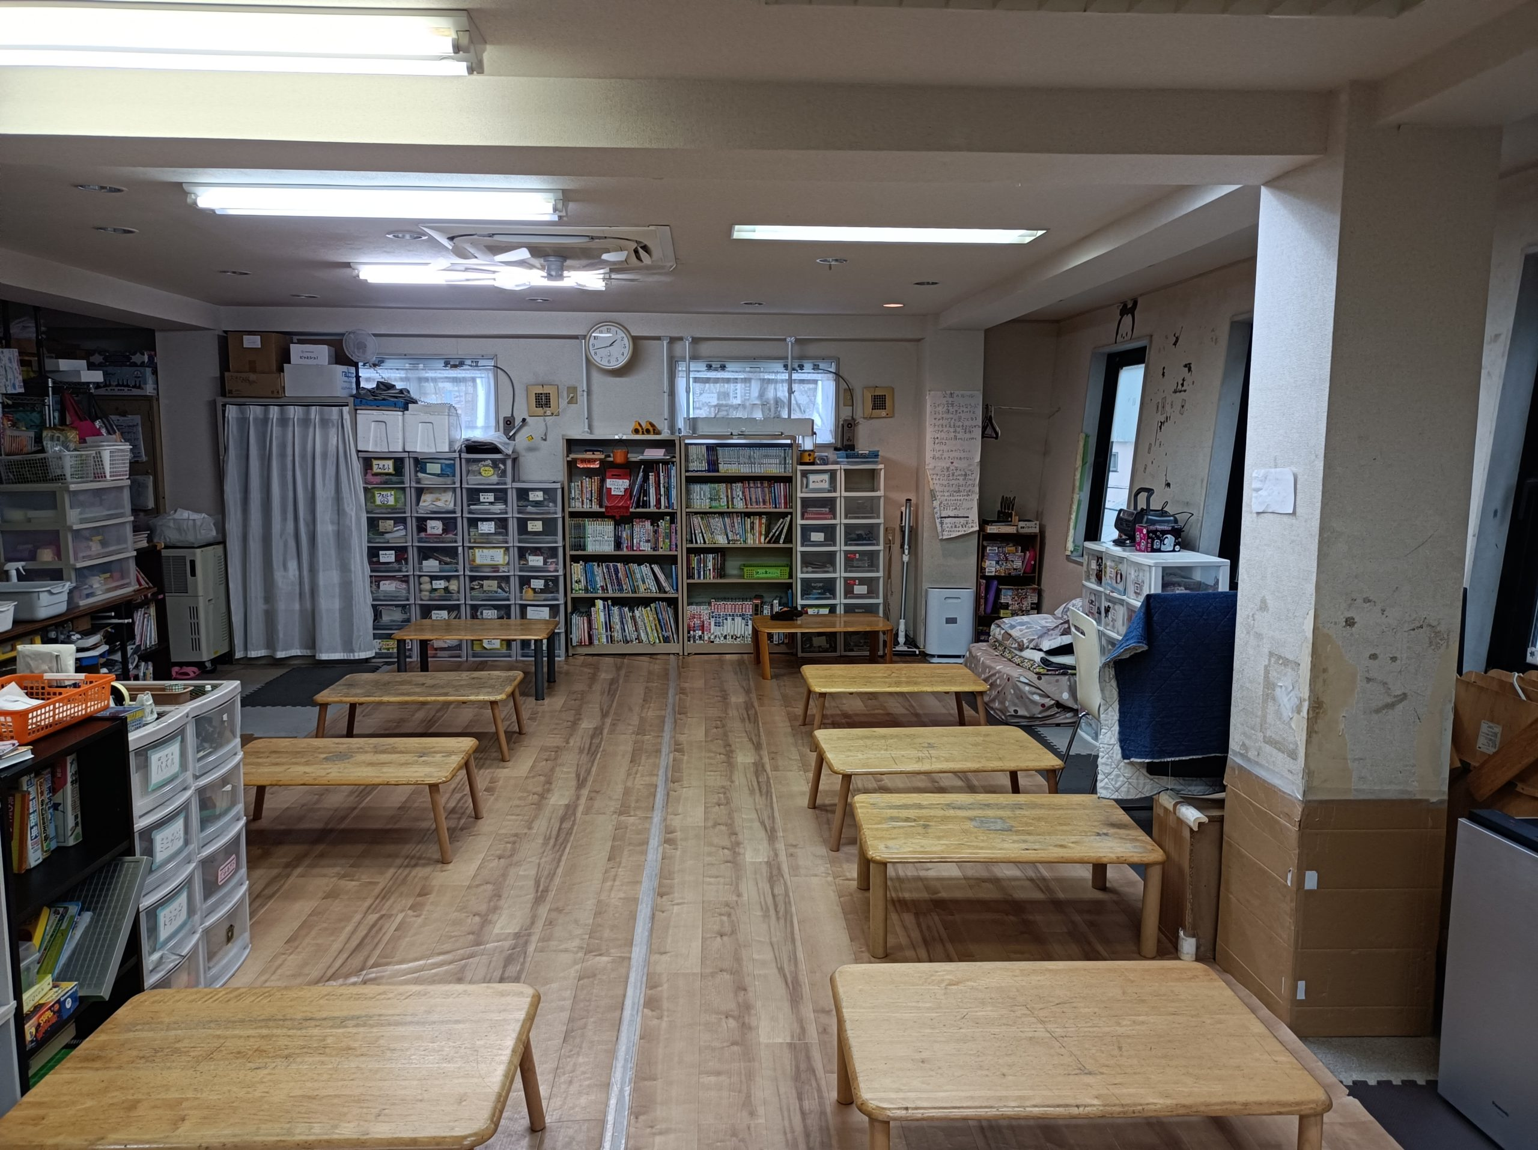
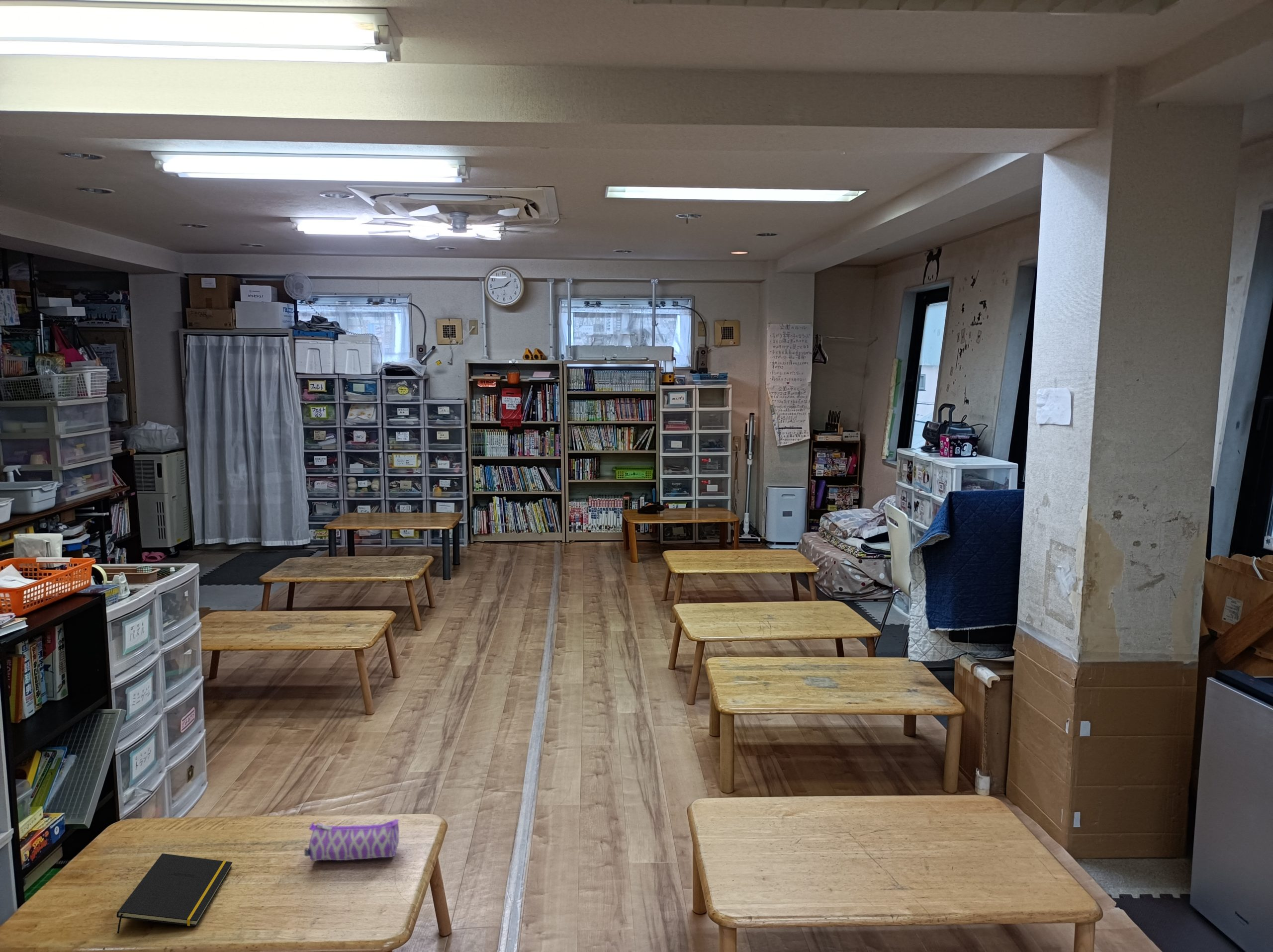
+ pencil case (354, 838)
+ notepad (178, 888)
